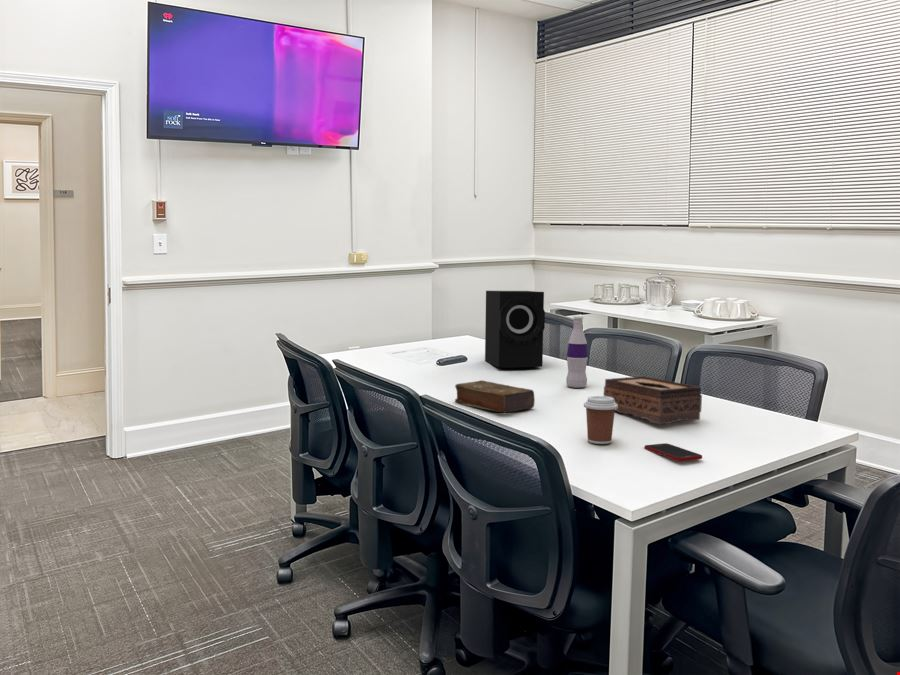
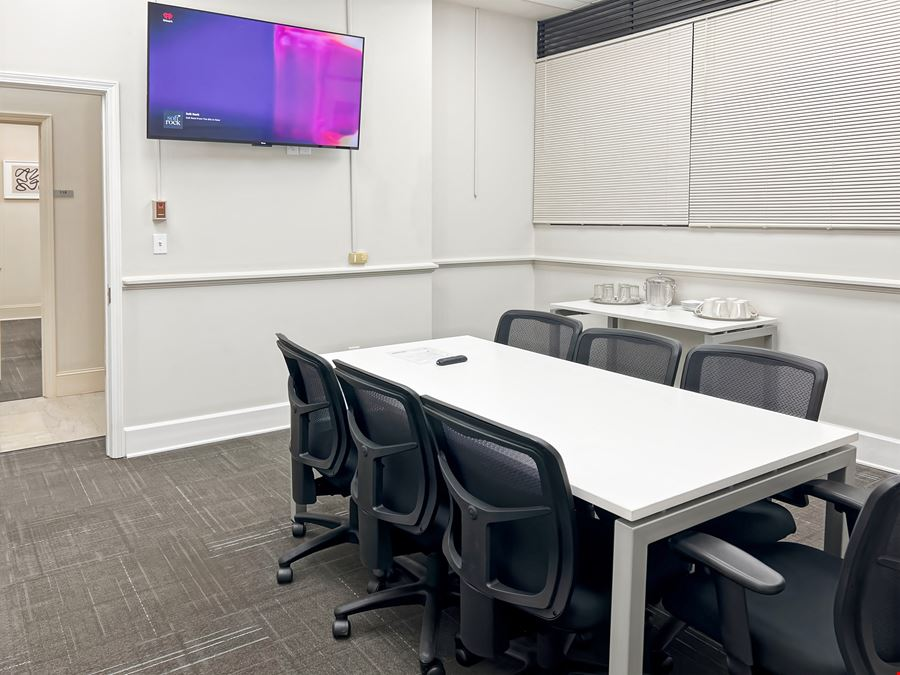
- book (493, 395)
- tissue box (651, 398)
- bottle (577, 351)
- cell phone (672, 452)
- coffee cup (600, 419)
- speaker (514, 328)
